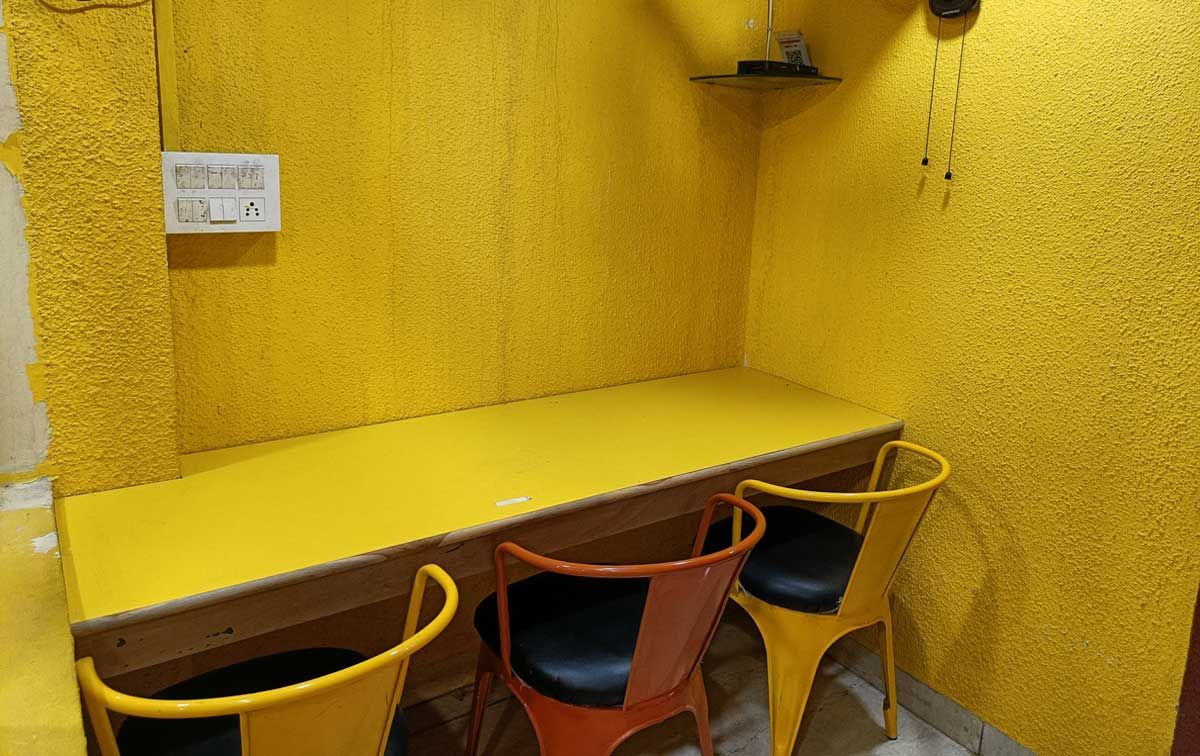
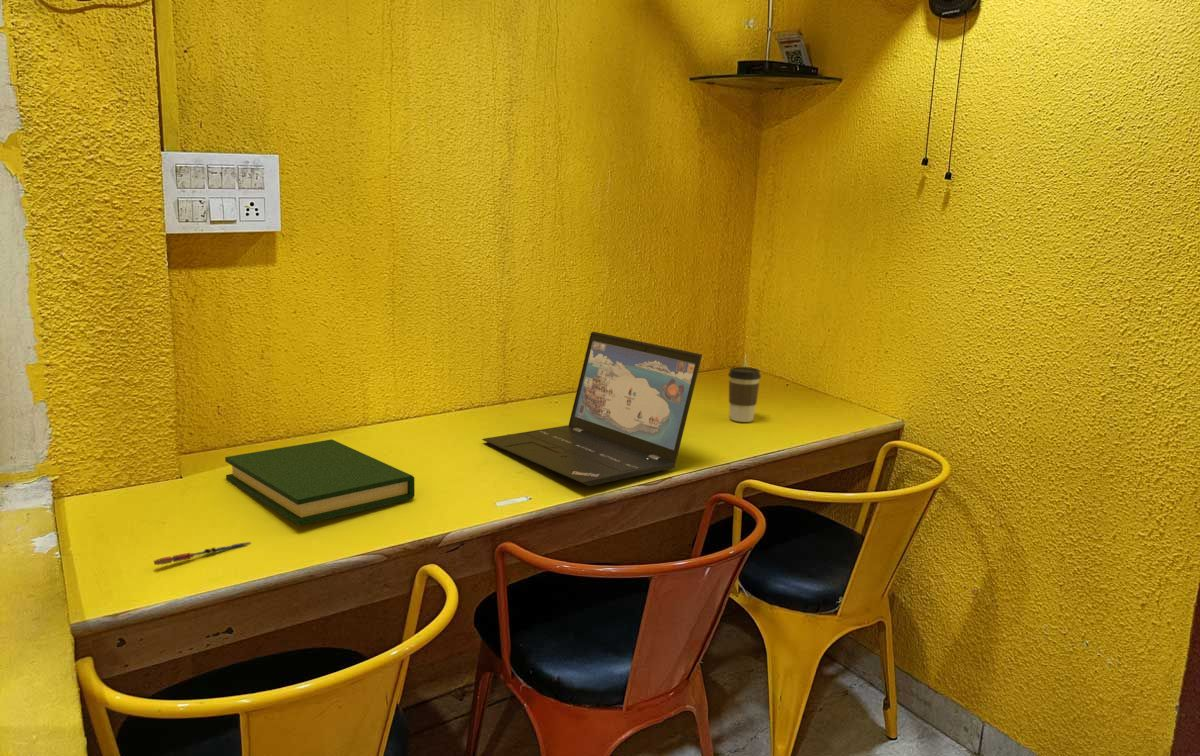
+ hardback book (318, 477)
+ pen (204, 551)
+ coffee cup (743, 394)
+ laptop (588, 400)
